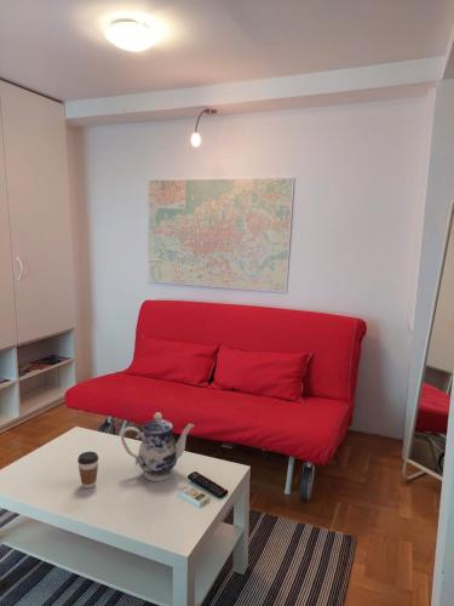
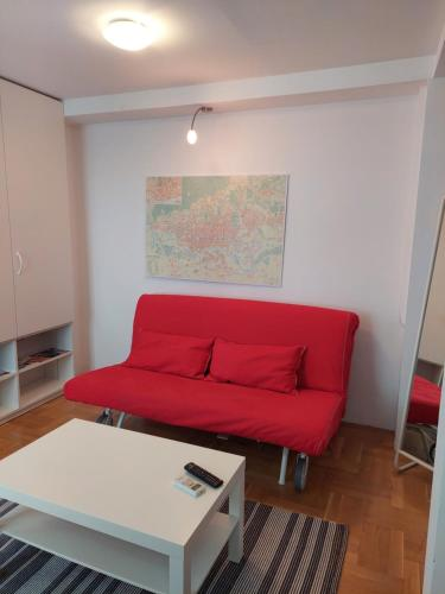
- coffee cup (88, 469)
- teapot (157, 444)
